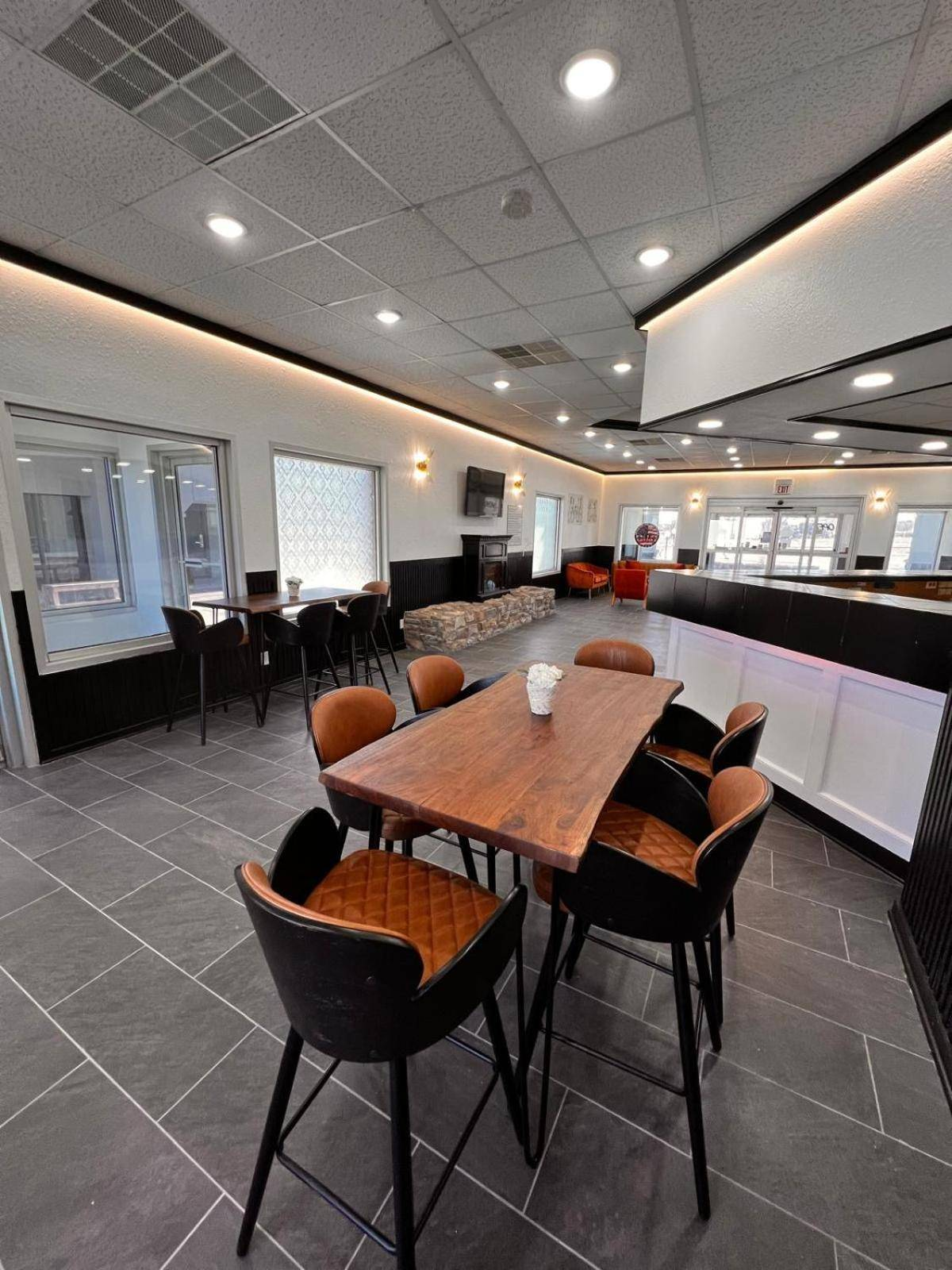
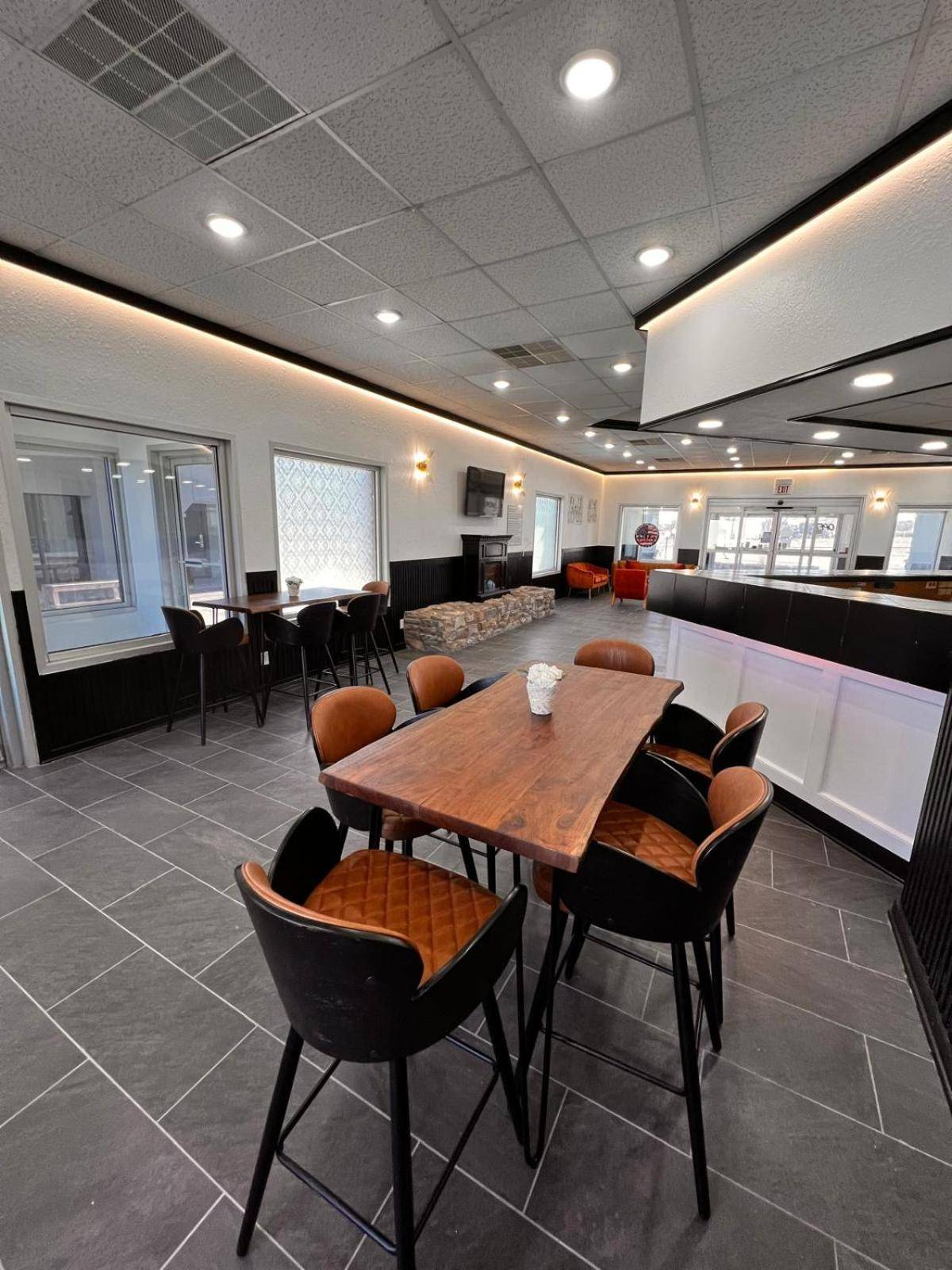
- smoke detector (516, 203)
